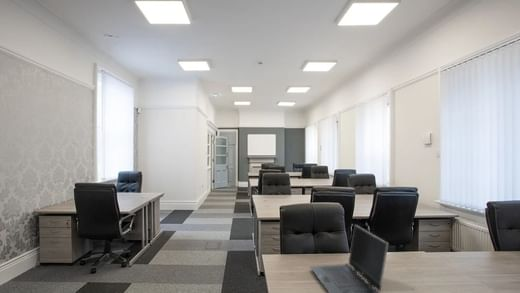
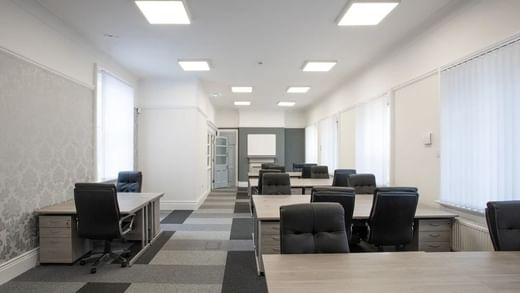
- laptop computer (349, 257)
